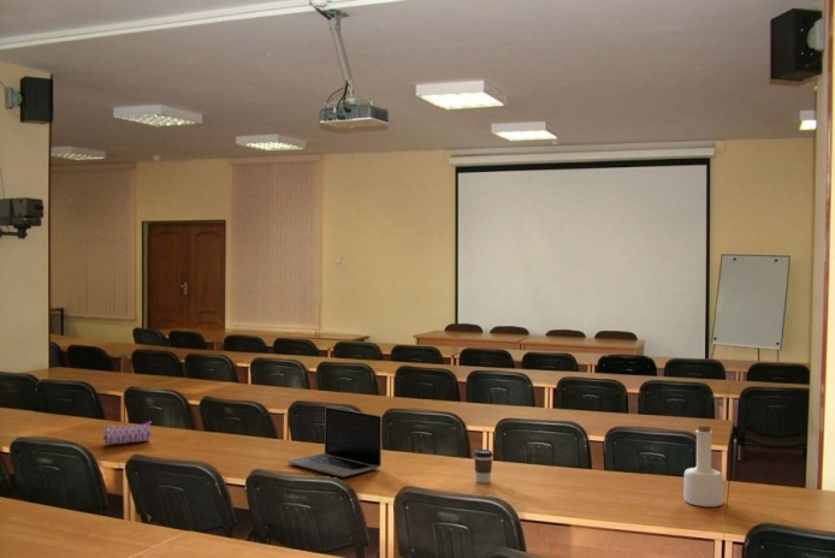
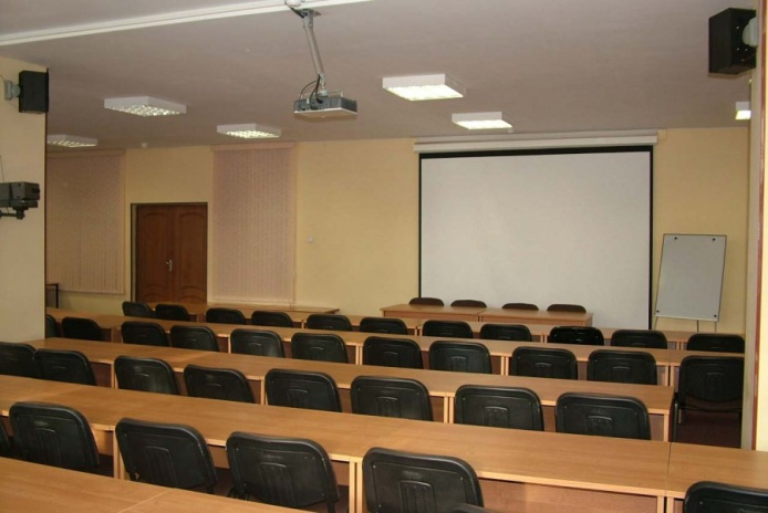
- coffee cup (482, 465)
- bottle (703, 463)
- pencil case (126, 433)
- laptop (333, 440)
